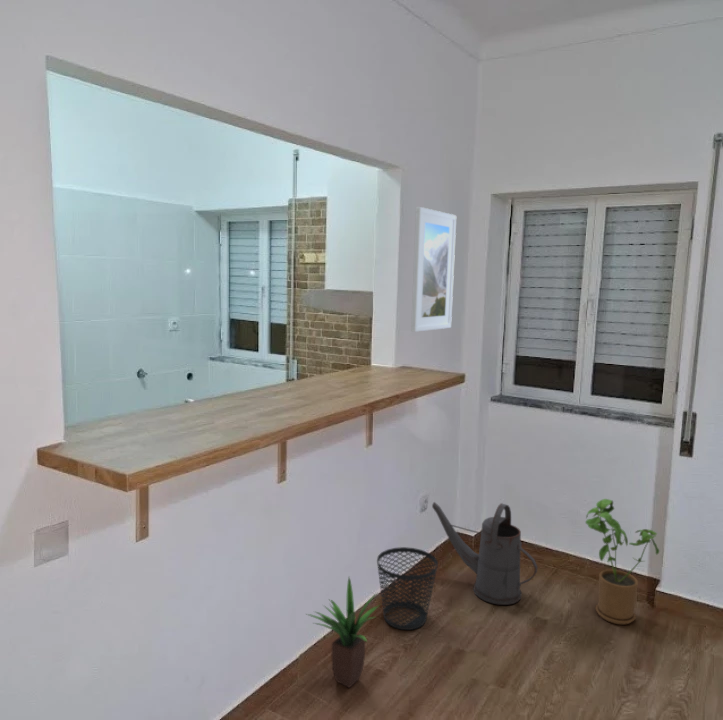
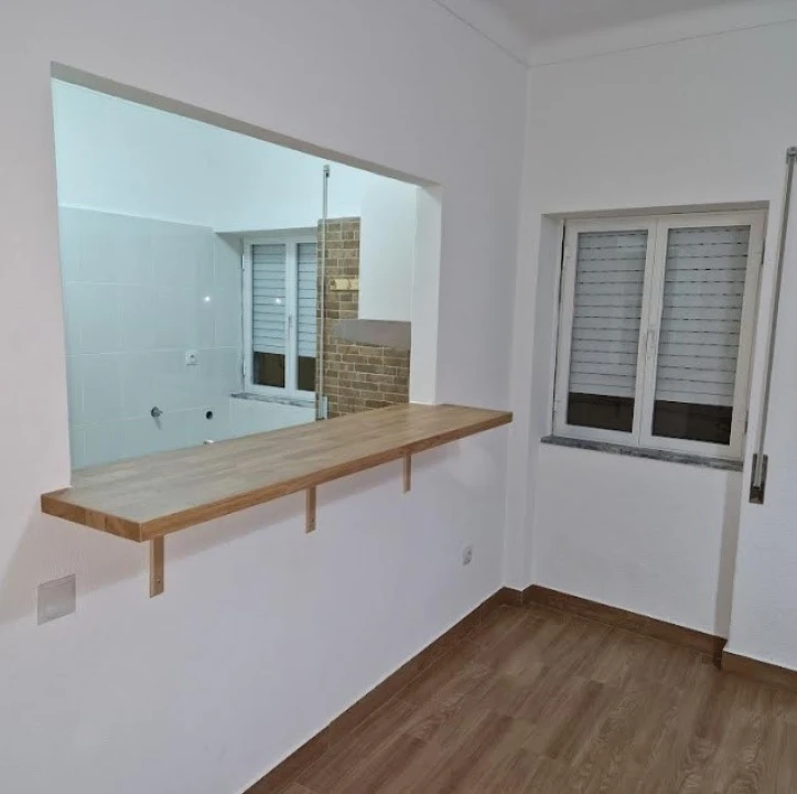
- potted plant (347, 631)
- house plant (615, 557)
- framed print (434, 271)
- watering can (482, 544)
- wastebasket (406, 589)
